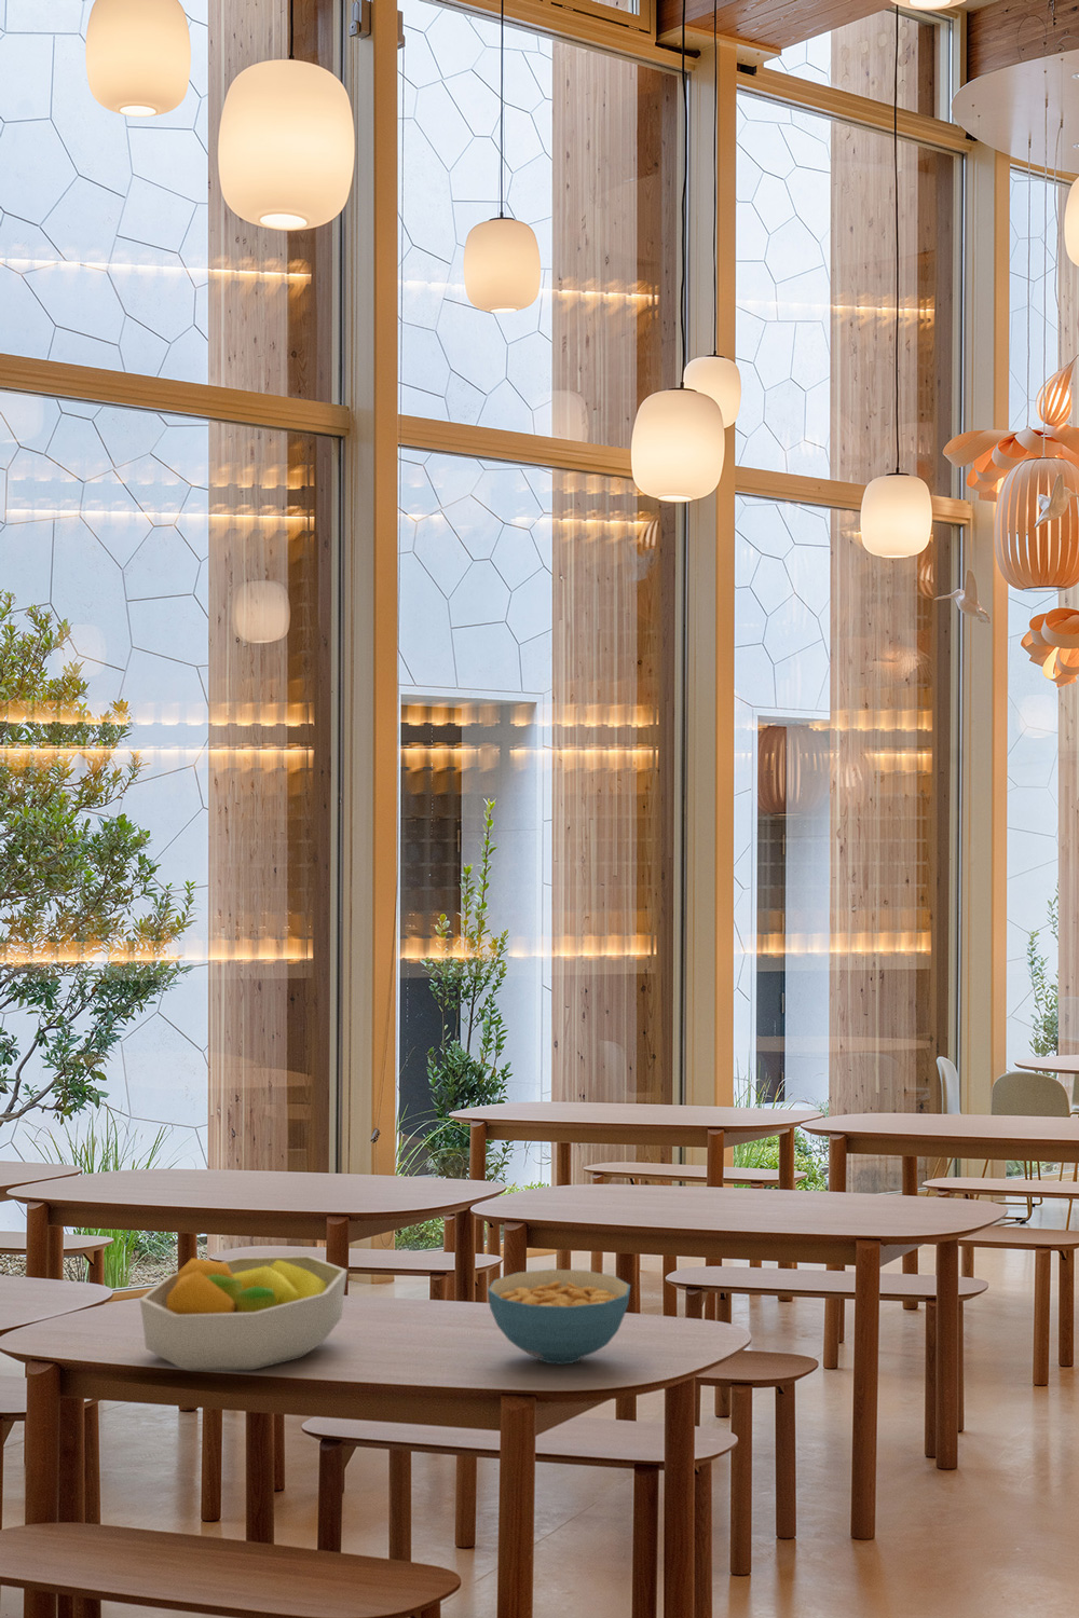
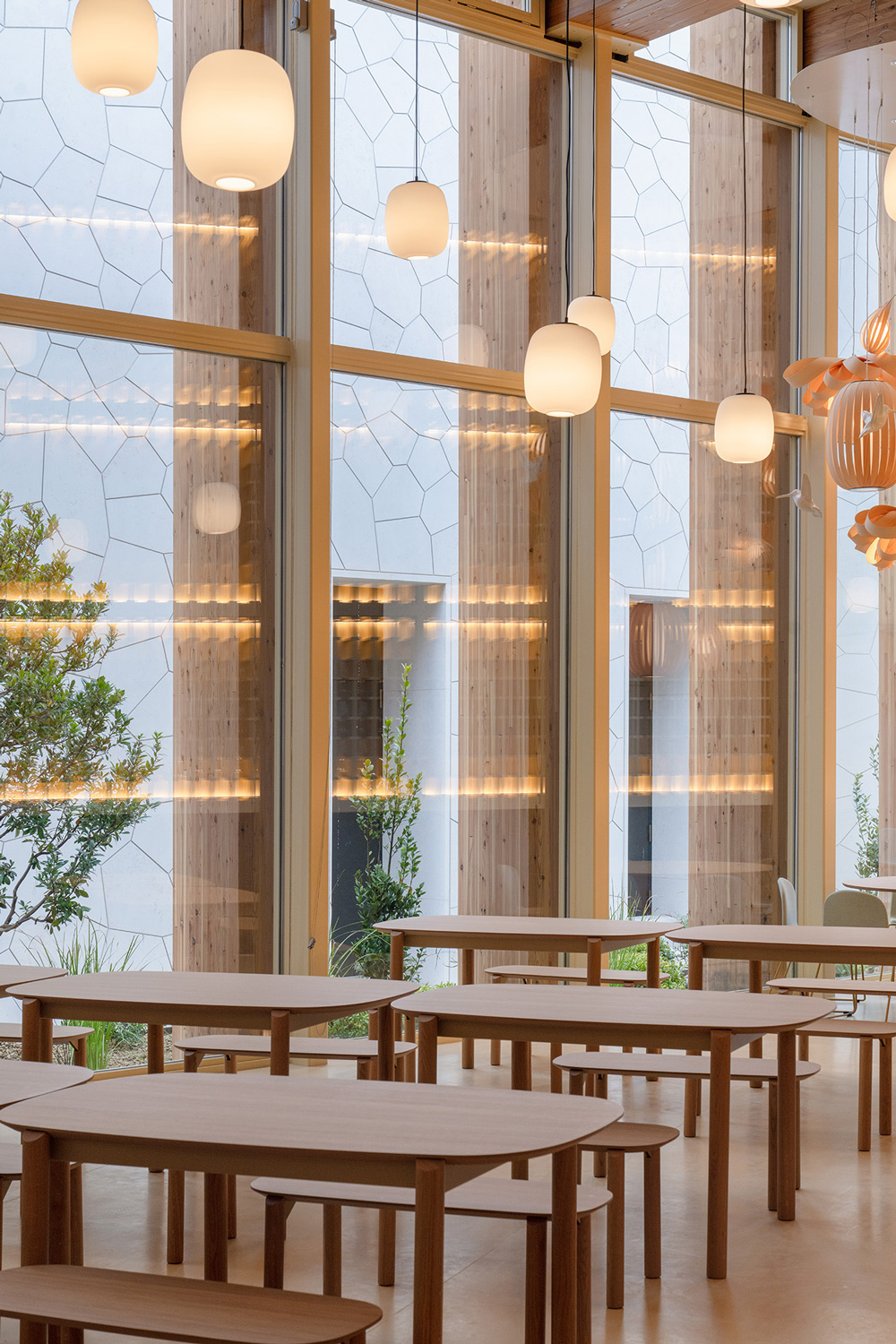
- cereal bowl (559, 1322)
- fruit bowl (246, 1301)
